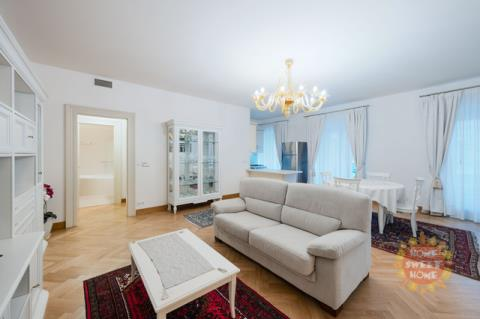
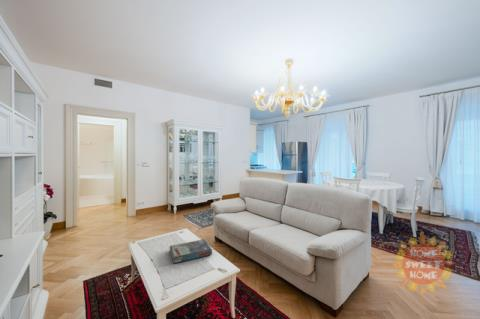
+ board game (190, 249)
